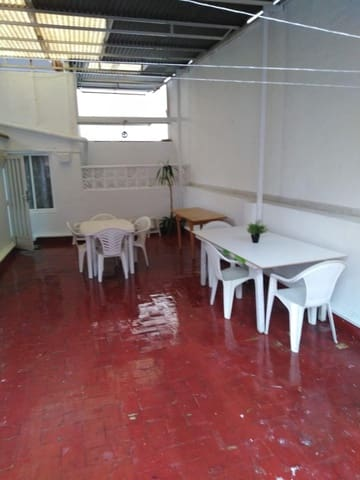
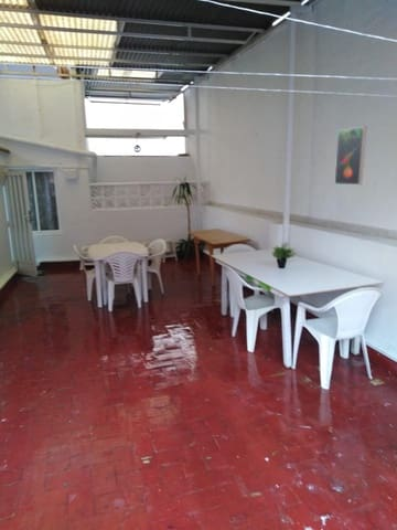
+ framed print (350, 157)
